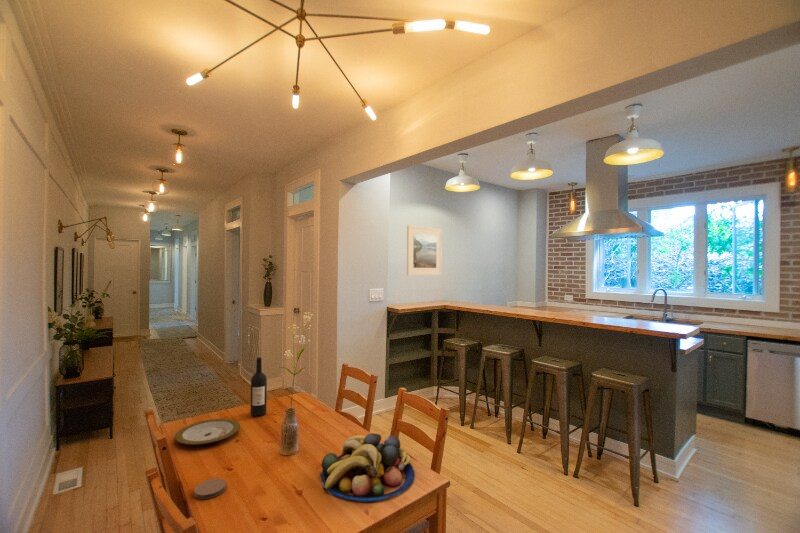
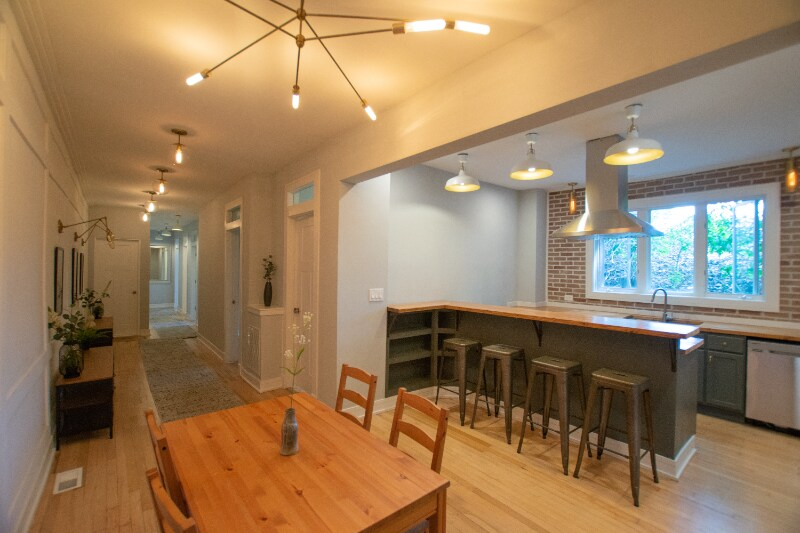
- plate (208, 432)
- coaster (210, 488)
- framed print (424, 251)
- wine bottle (258, 385)
- fruit bowl (368, 458)
